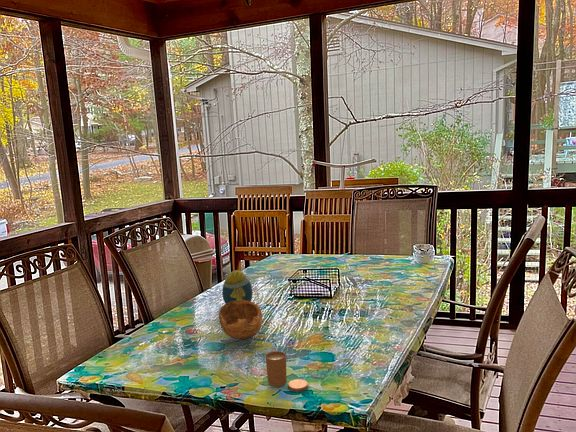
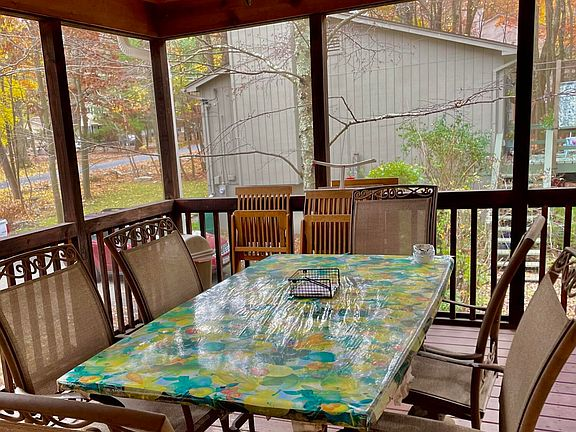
- decorative egg (237, 288)
- candle (285, 370)
- bowl (241, 323)
